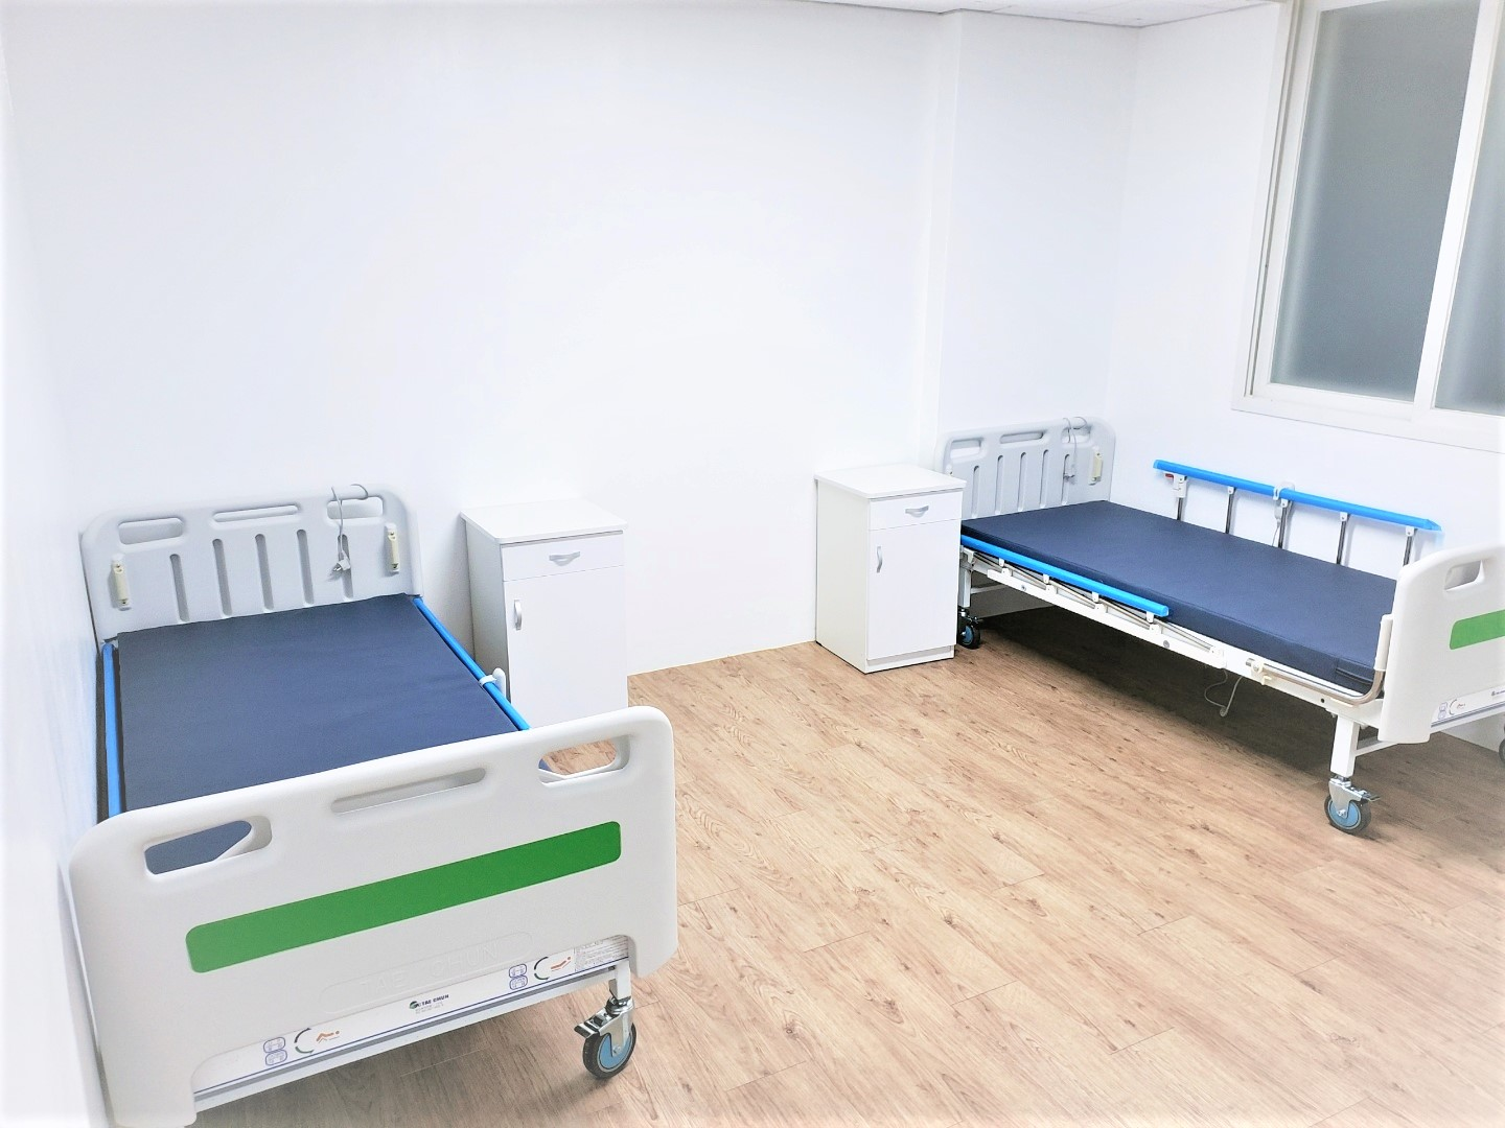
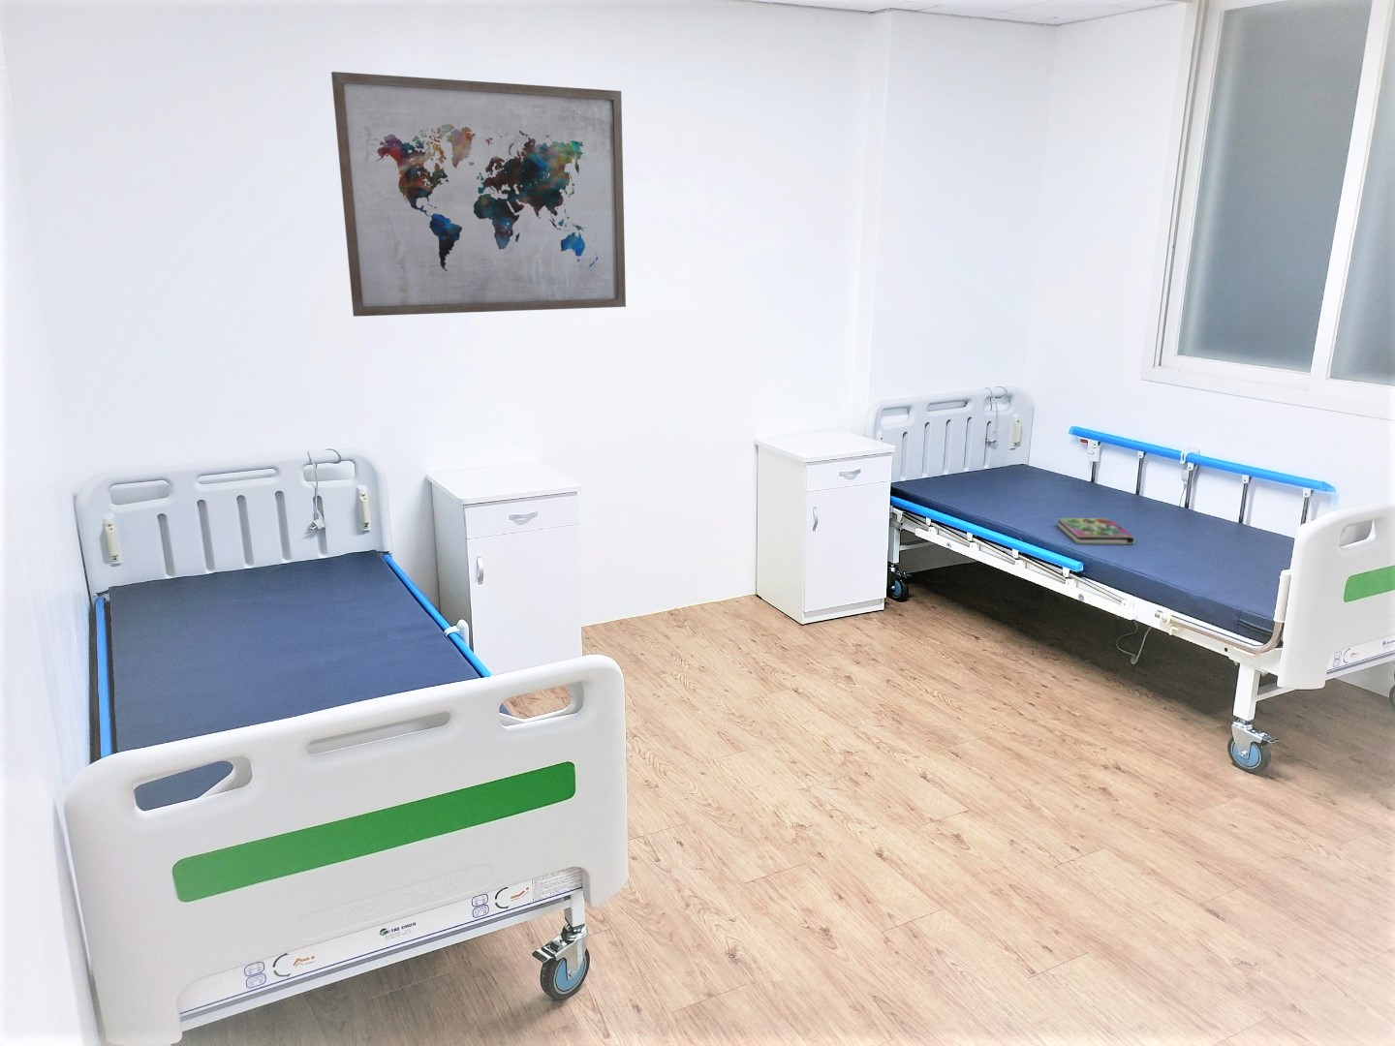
+ wall art (491, 200)
+ book (1094, 530)
